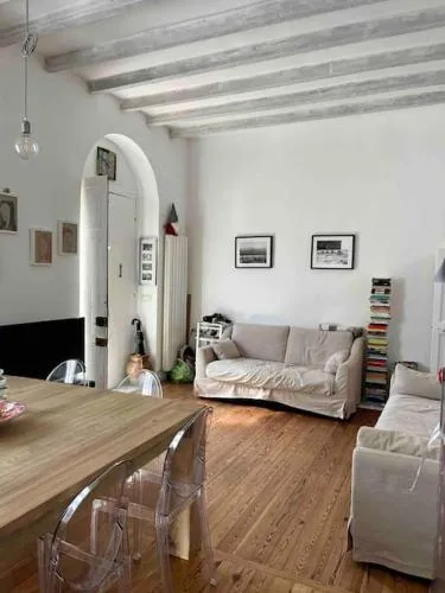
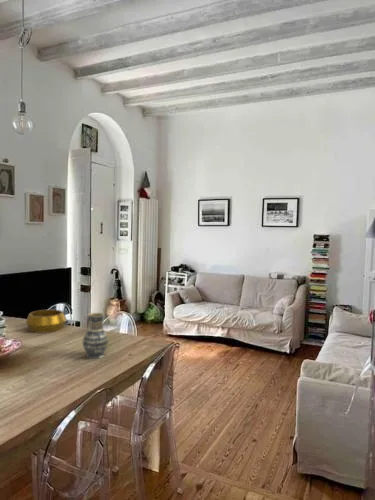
+ decorative bowl (46, 320)
+ vase (95, 335)
